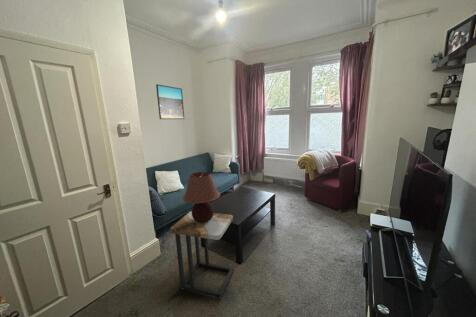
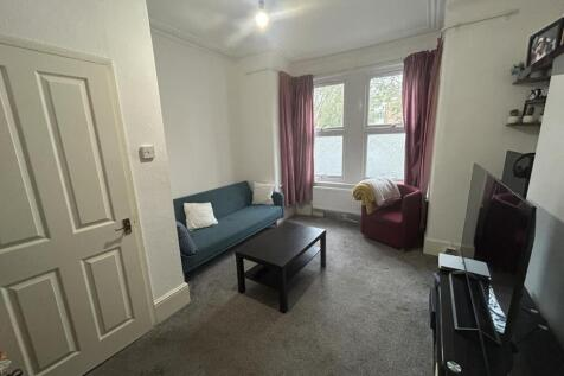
- table lamp (201, 197)
- side table (205, 251)
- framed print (171, 103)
